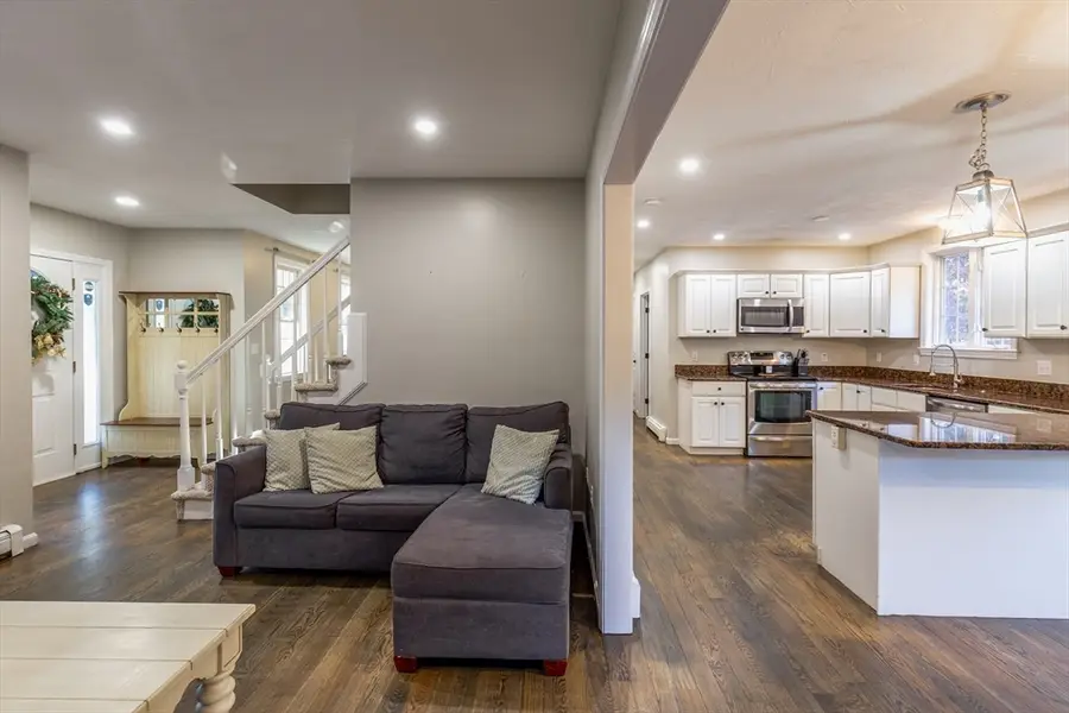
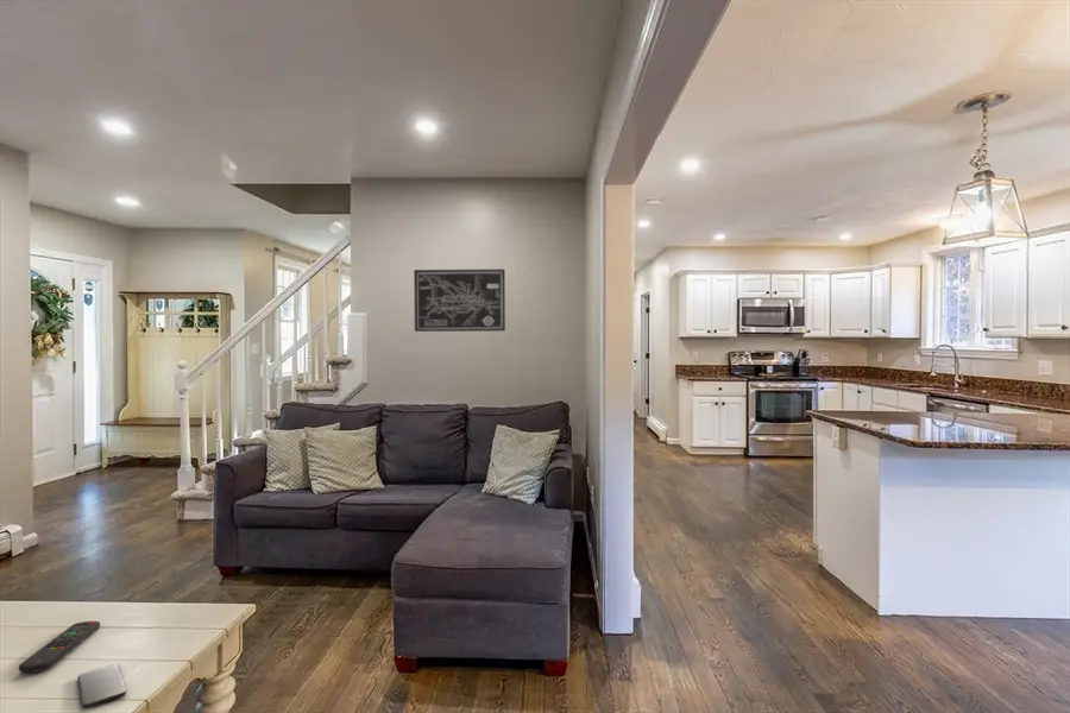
+ remote control (62, 644)
+ smartphone (101, 684)
+ wall art (459, 299)
